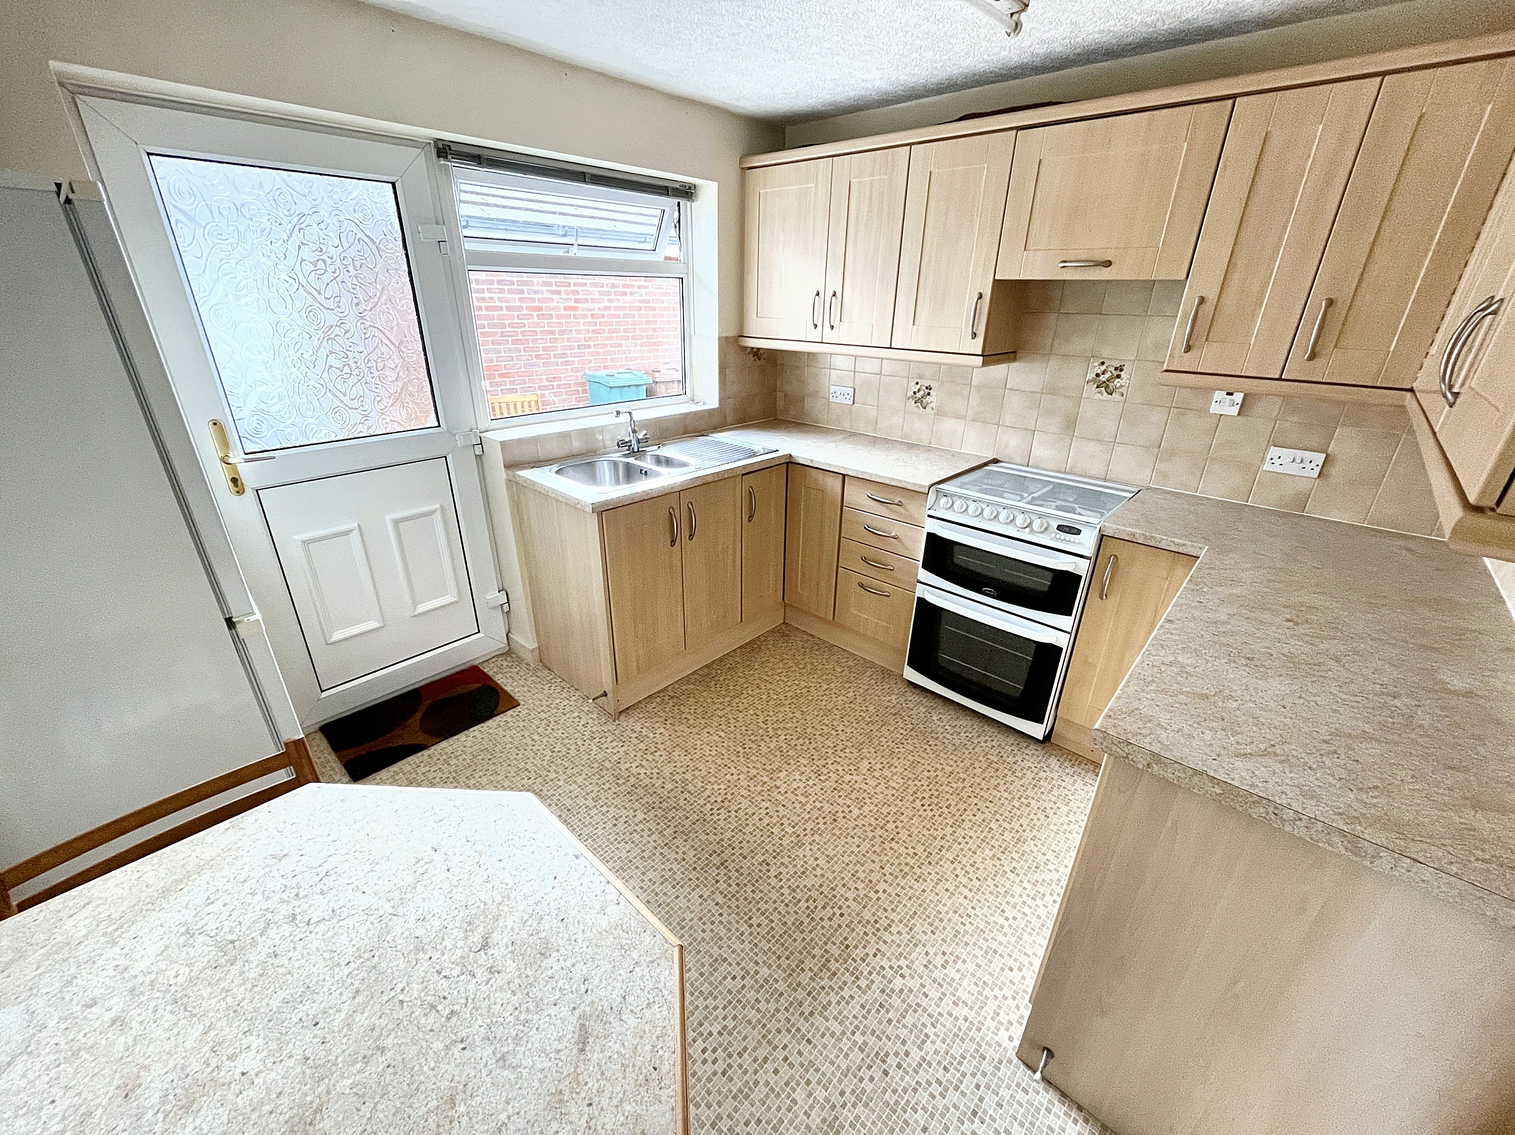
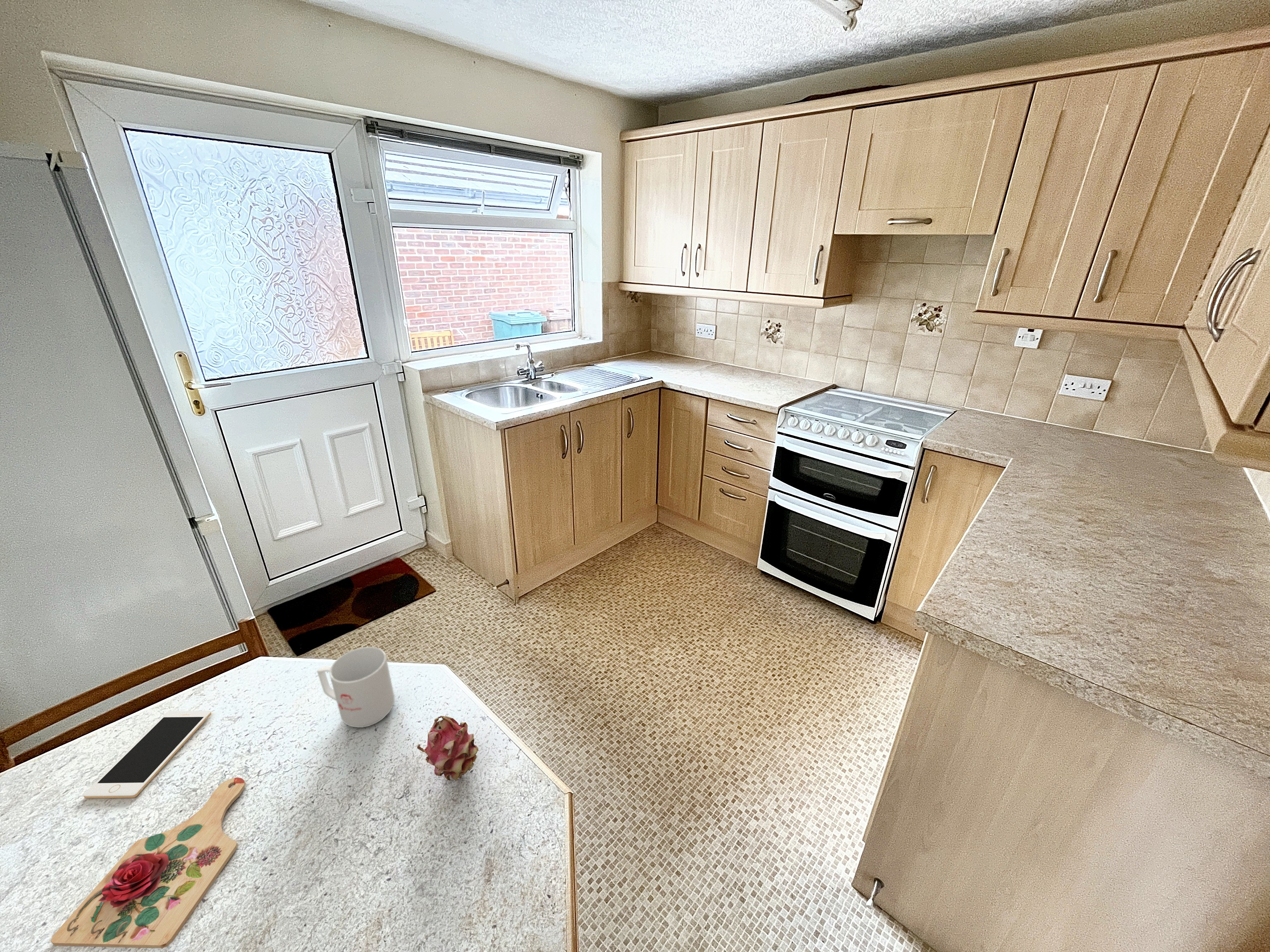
+ cell phone (153, 751)
+ fruit (450, 745)
+ mug (355, 687)
+ cutting board (180, 846)
